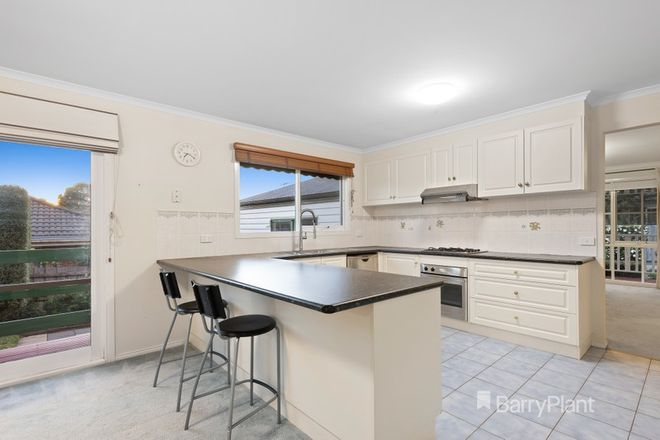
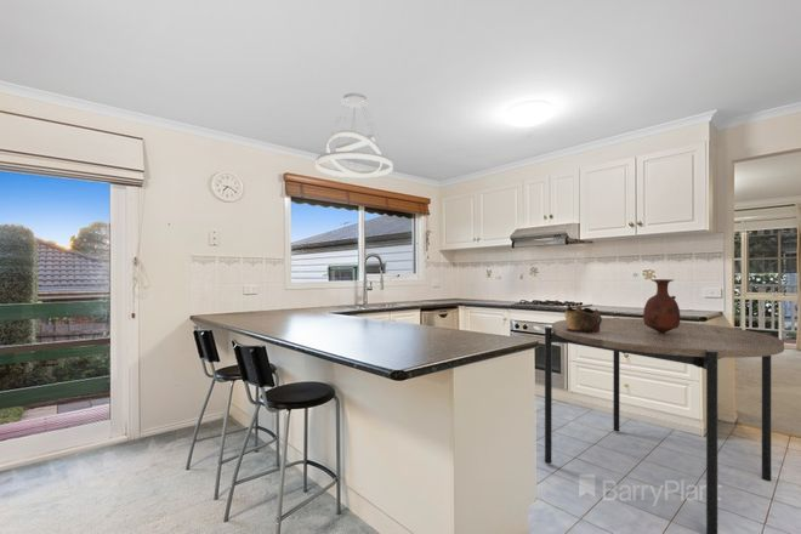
+ pendant light (354, 135)
+ dining table (618, 400)
+ vase (660, 306)
+ decorative bowl (583, 317)
